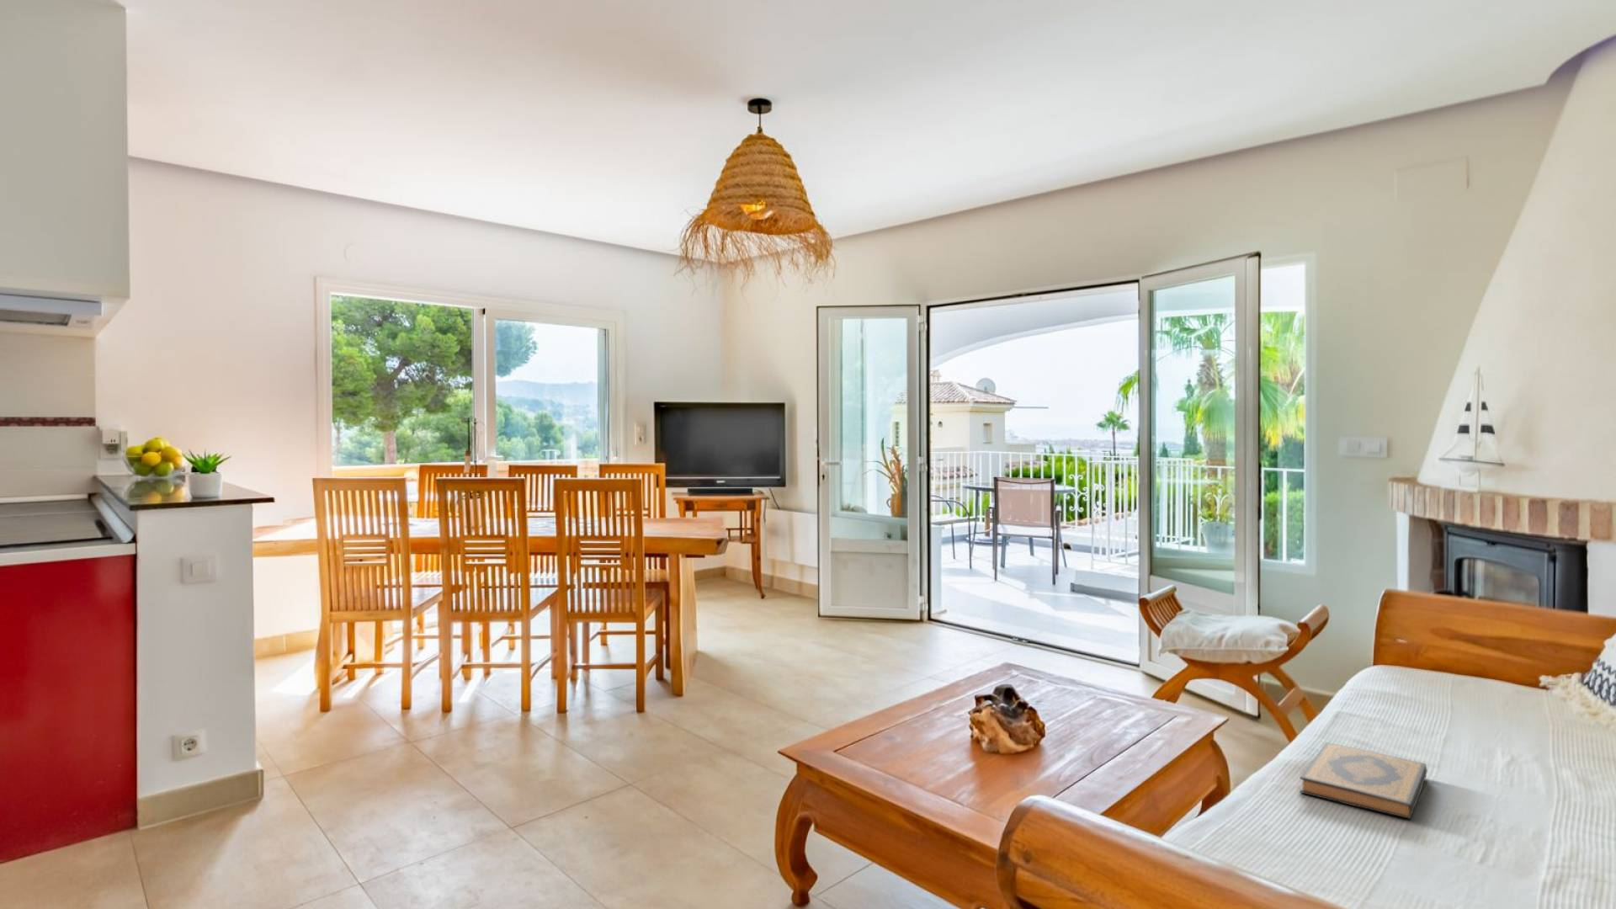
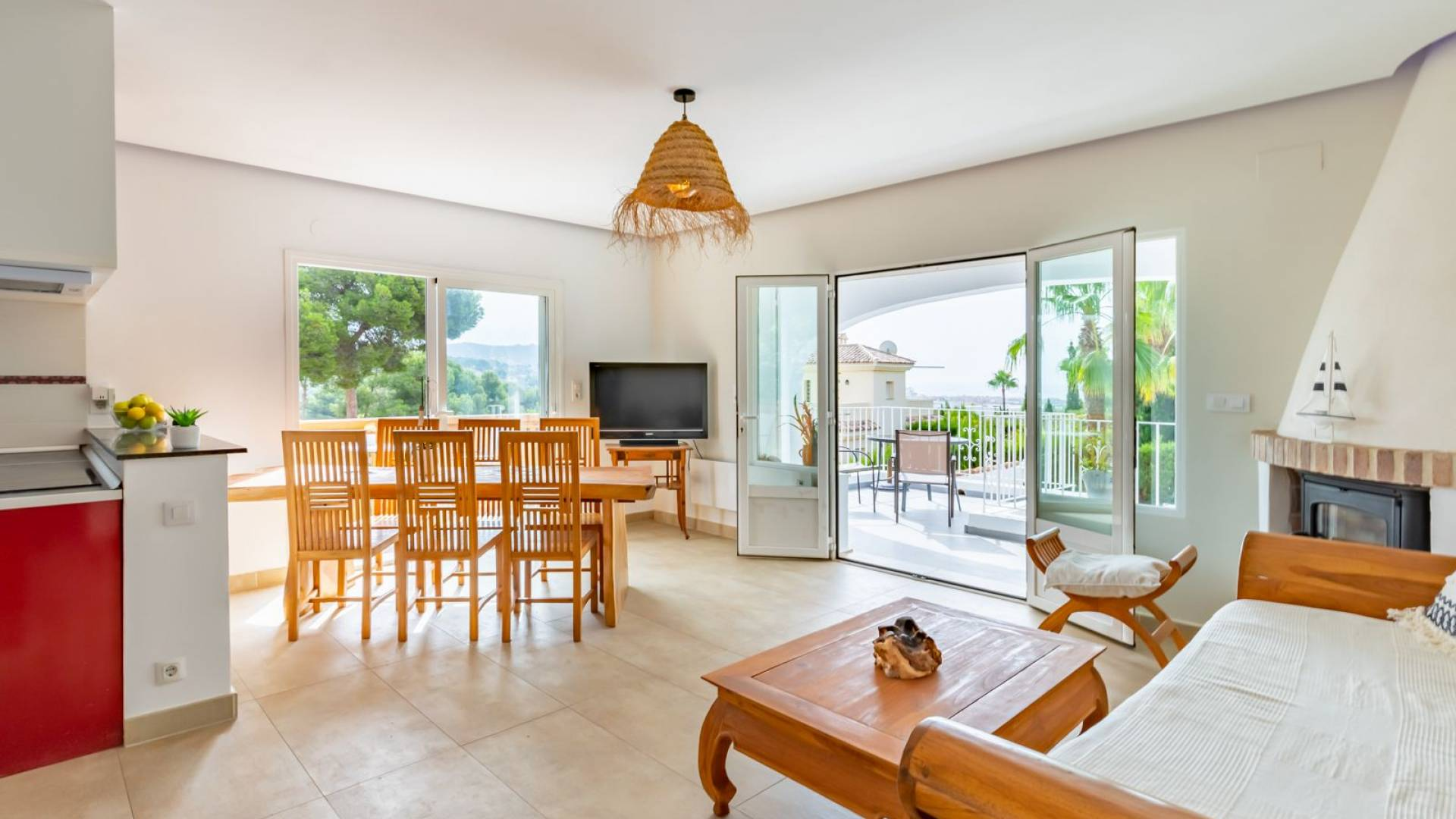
- hardback book (1364, 777)
